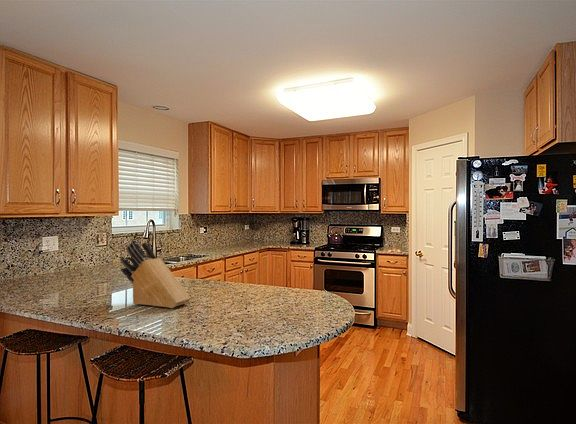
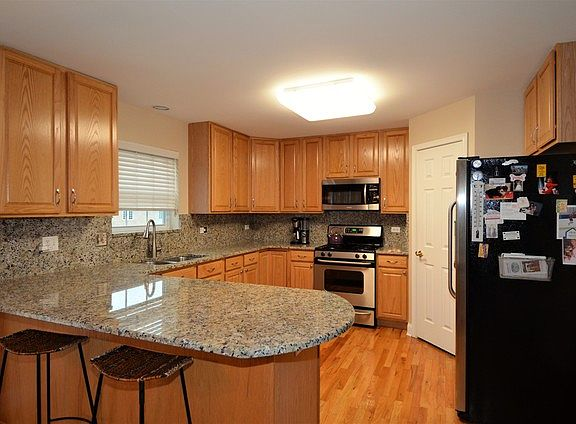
- knife block (154, 271)
